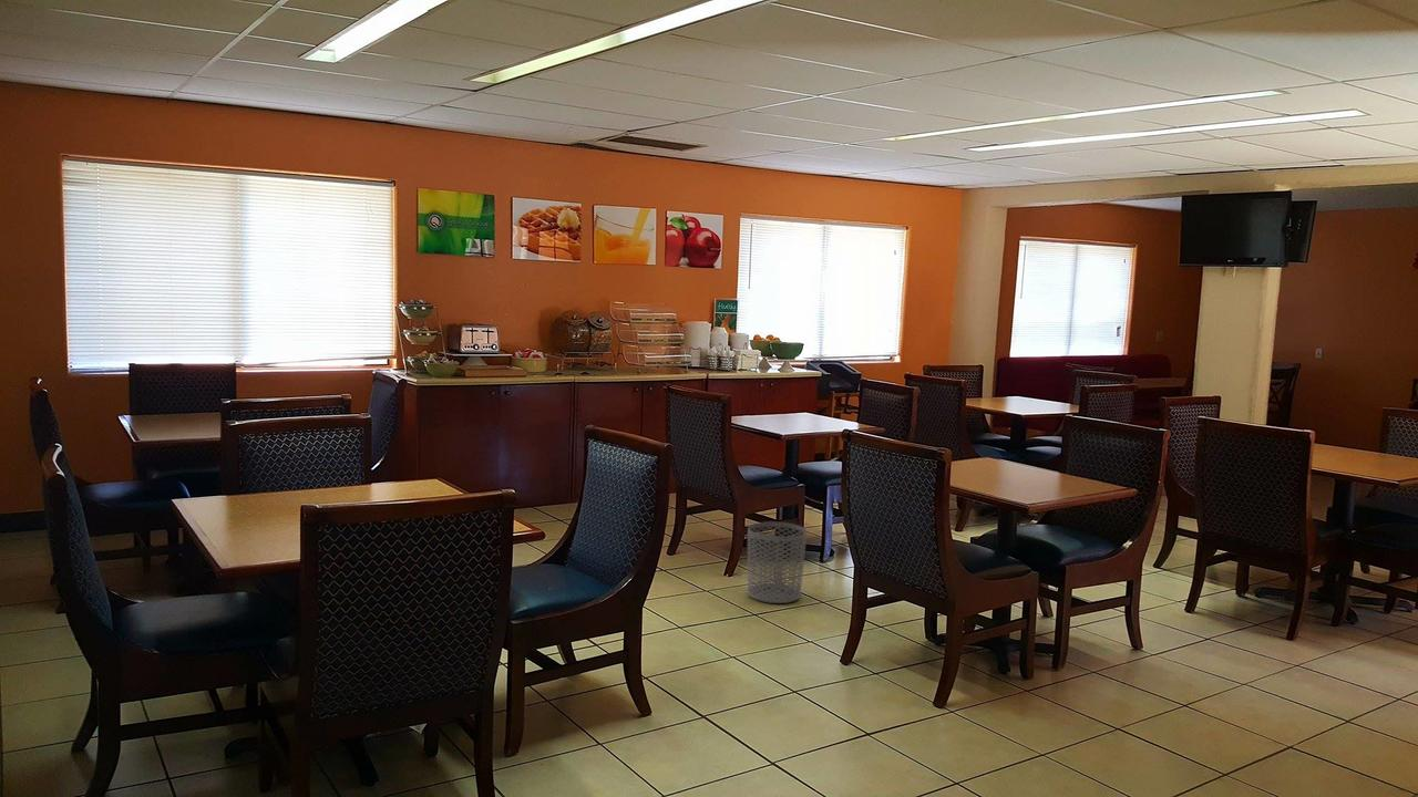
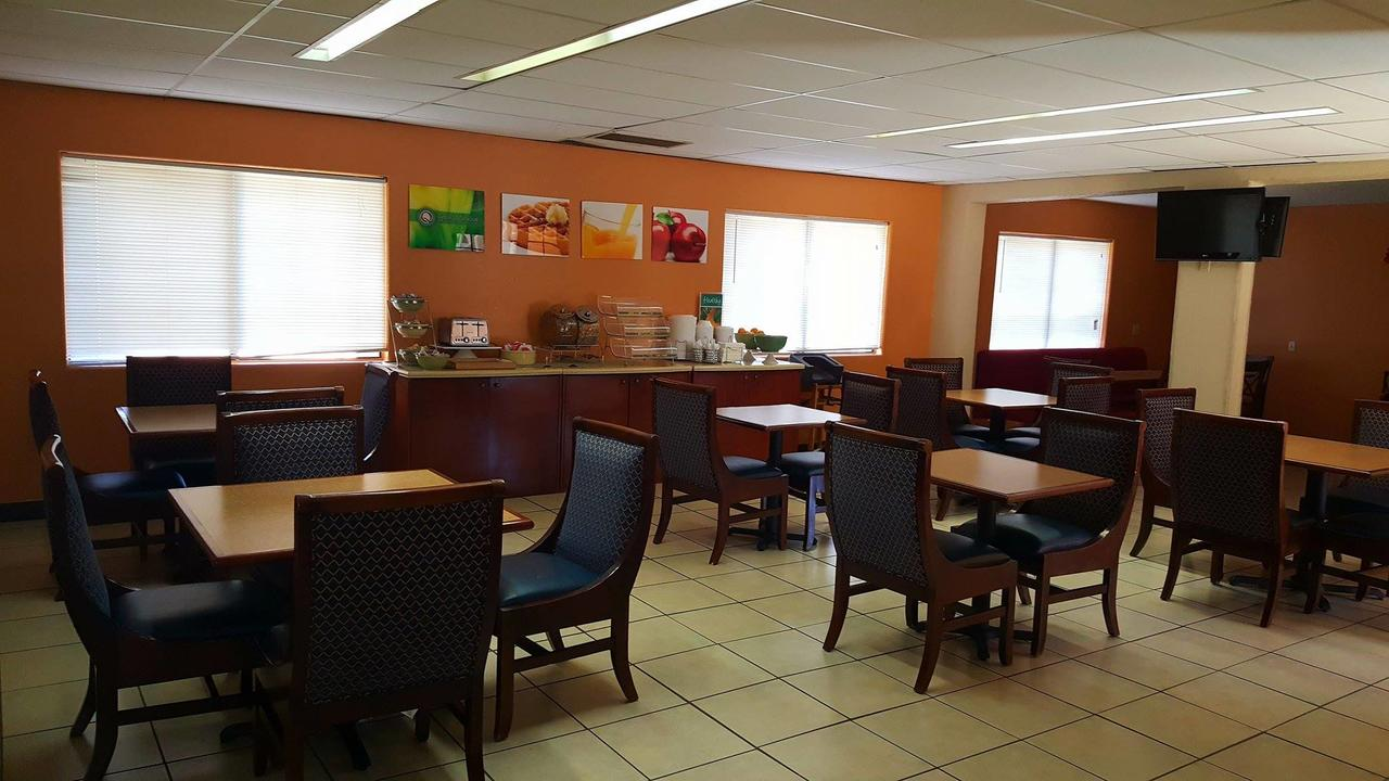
- waste bin (775, 562)
